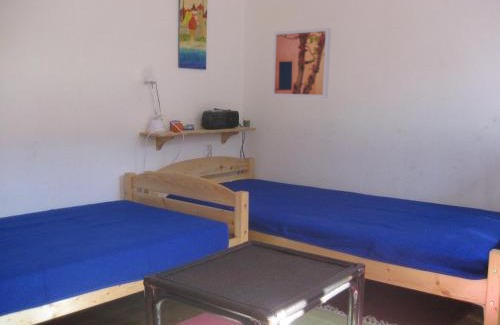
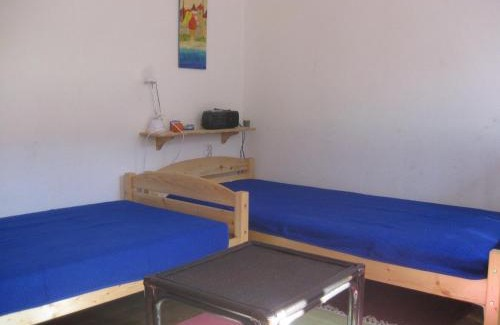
- wall art (300, 63)
